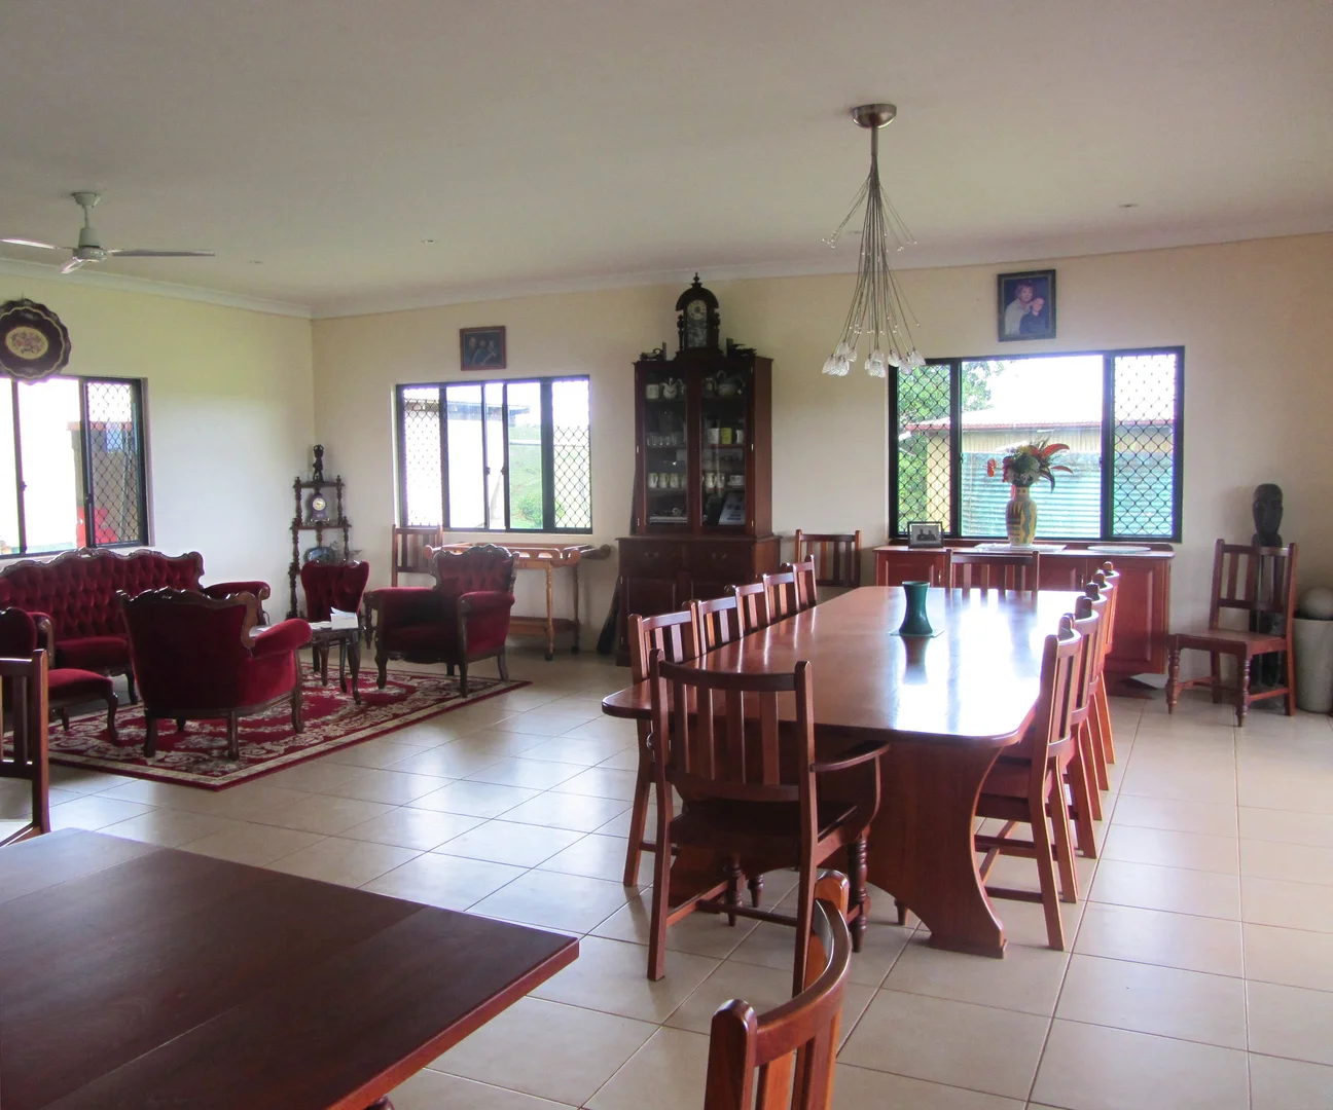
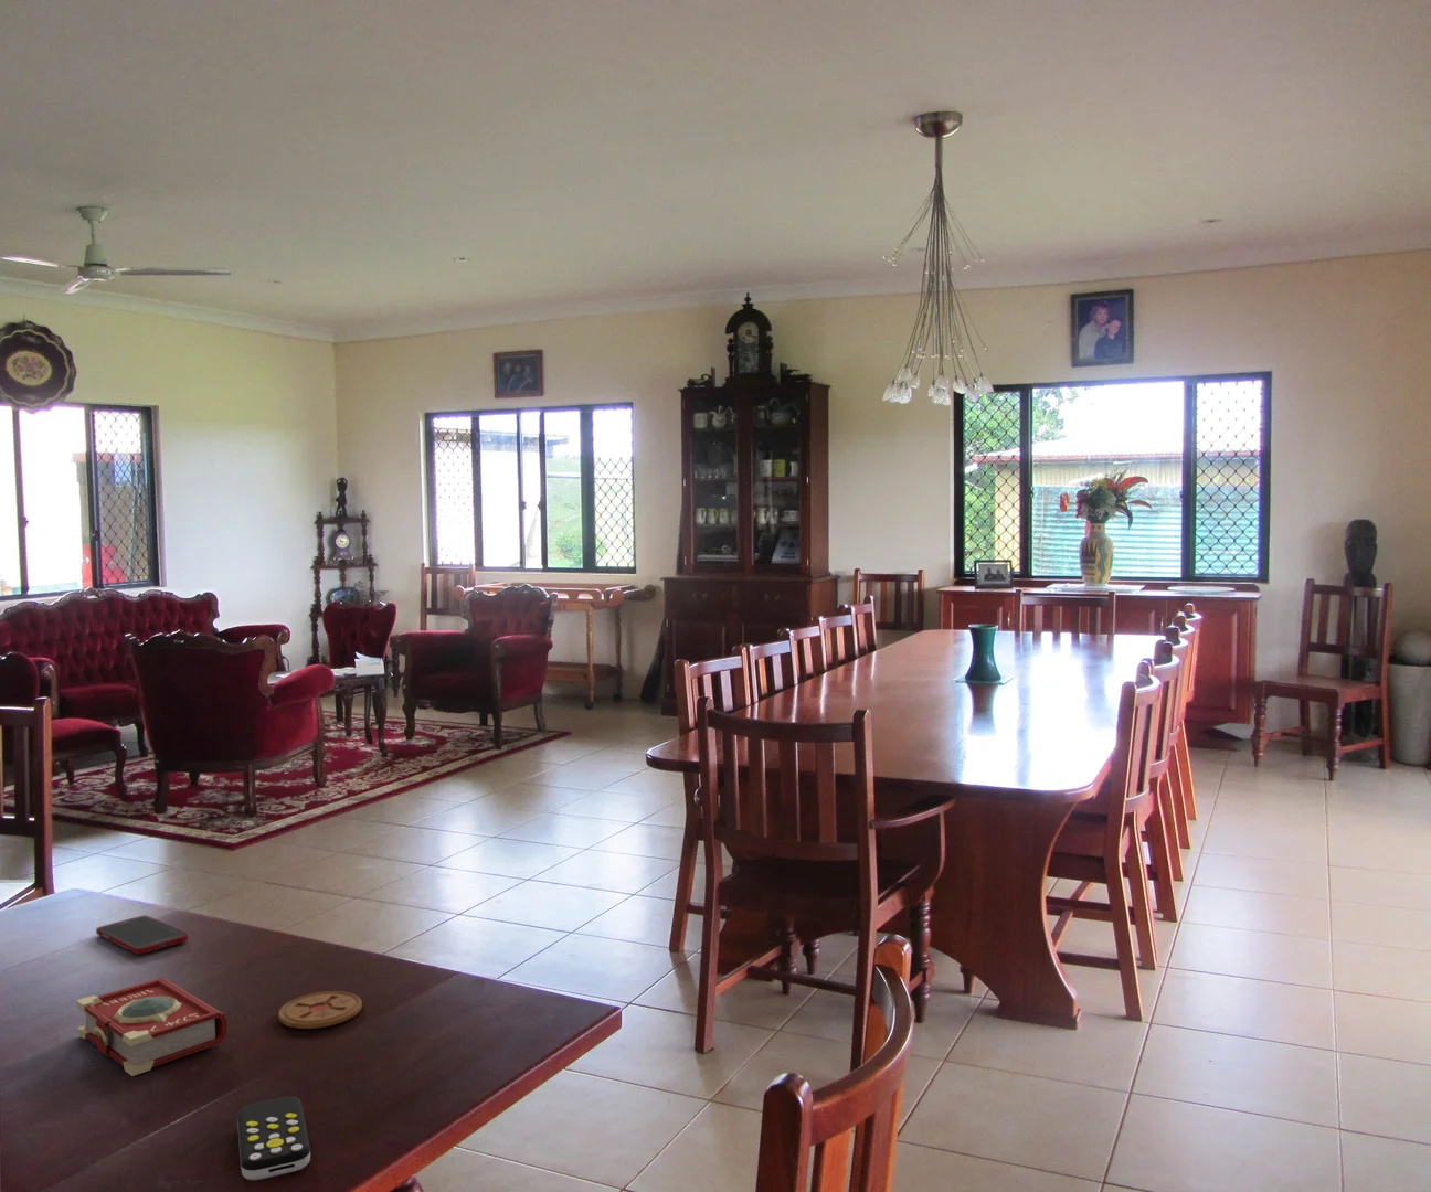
+ coaster (320, 1009)
+ remote control (272, 1135)
+ cell phone (141, 934)
+ book (144, 1016)
